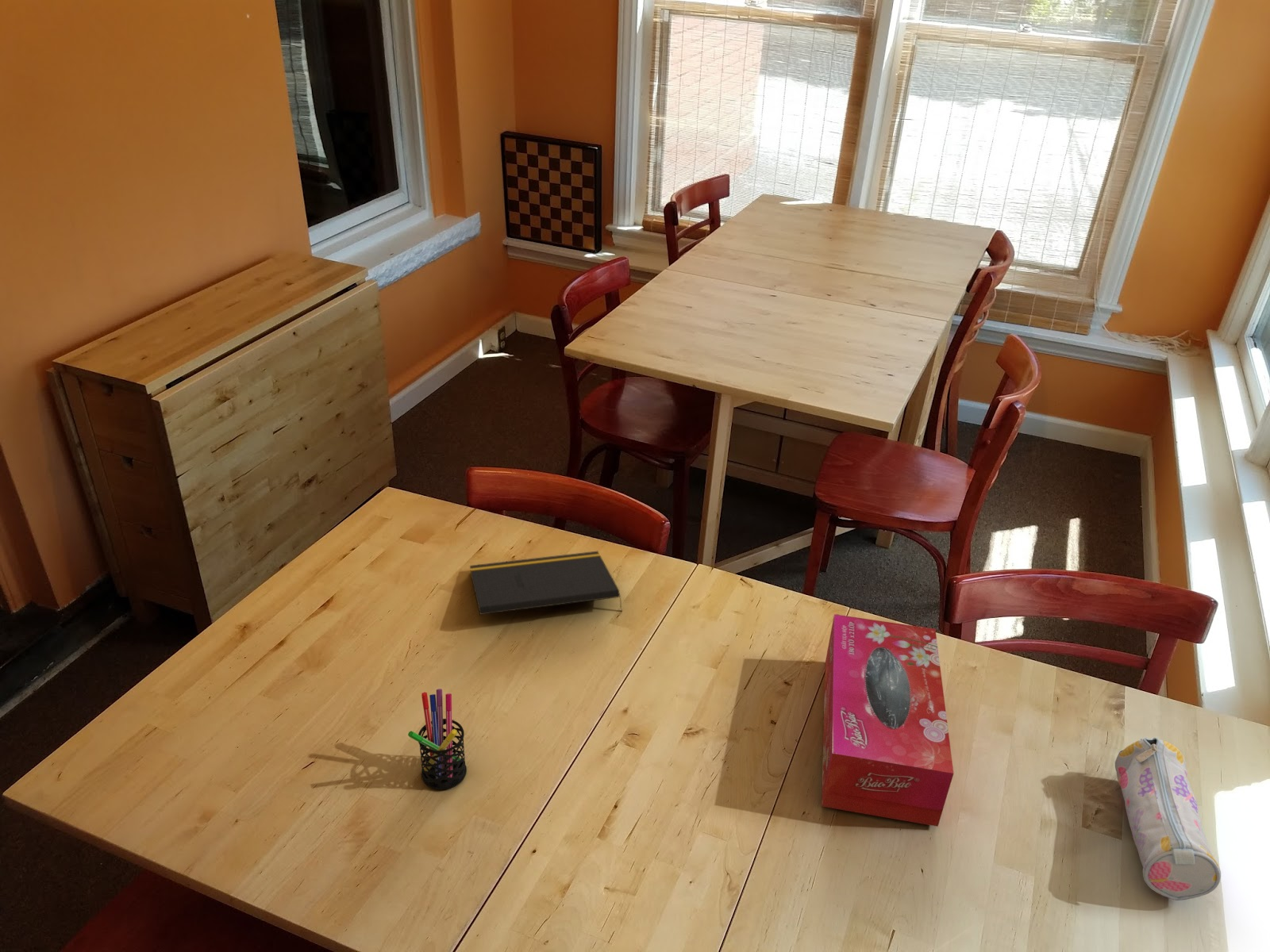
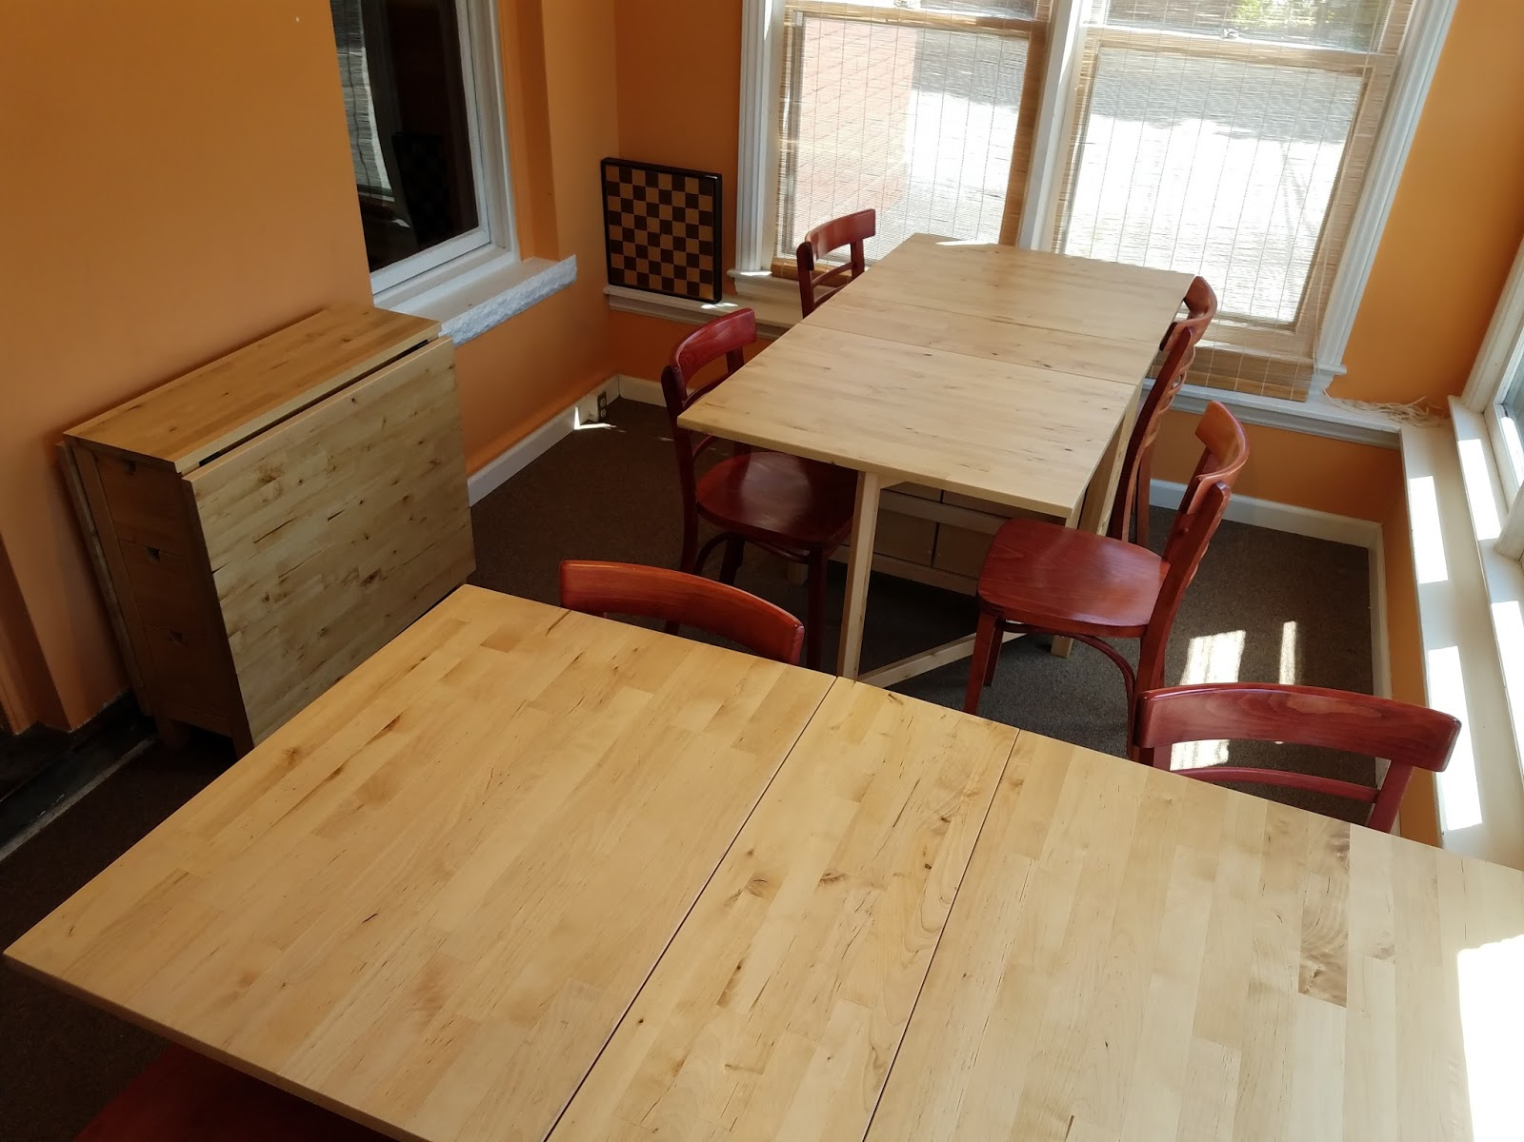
- notepad (542, 581)
- pencil case (1165, 814)
- pen holder (435, 741)
- tissue box (882, 712)
